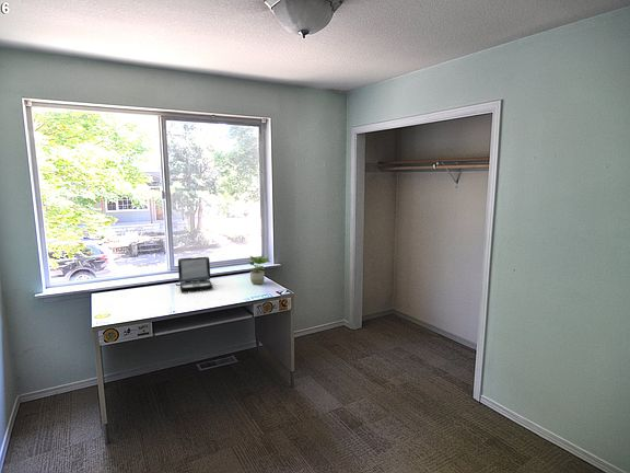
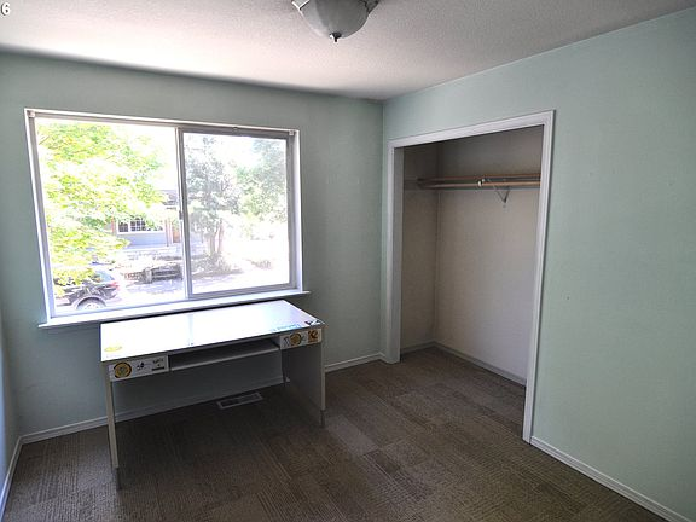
- laptop (194, 273)
- potted plant (259, 267)
